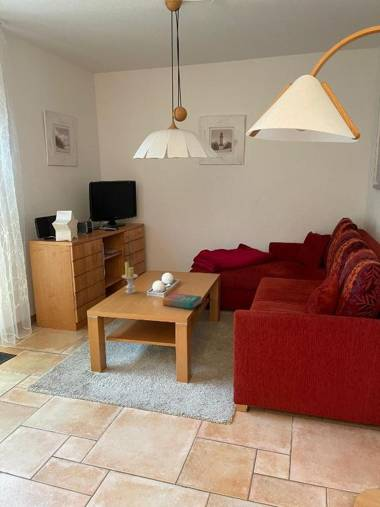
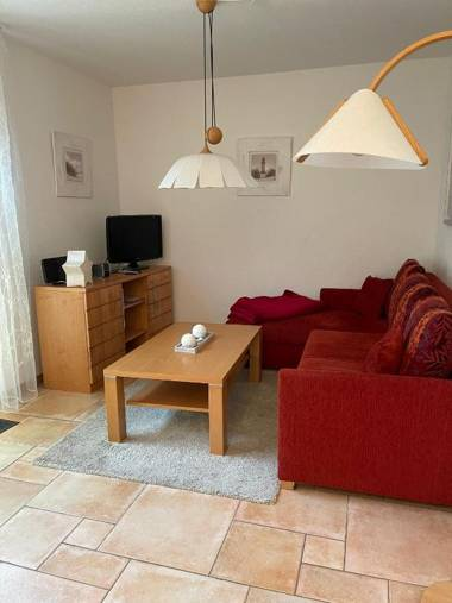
- book (182, 300)
- candle (129, 277)
